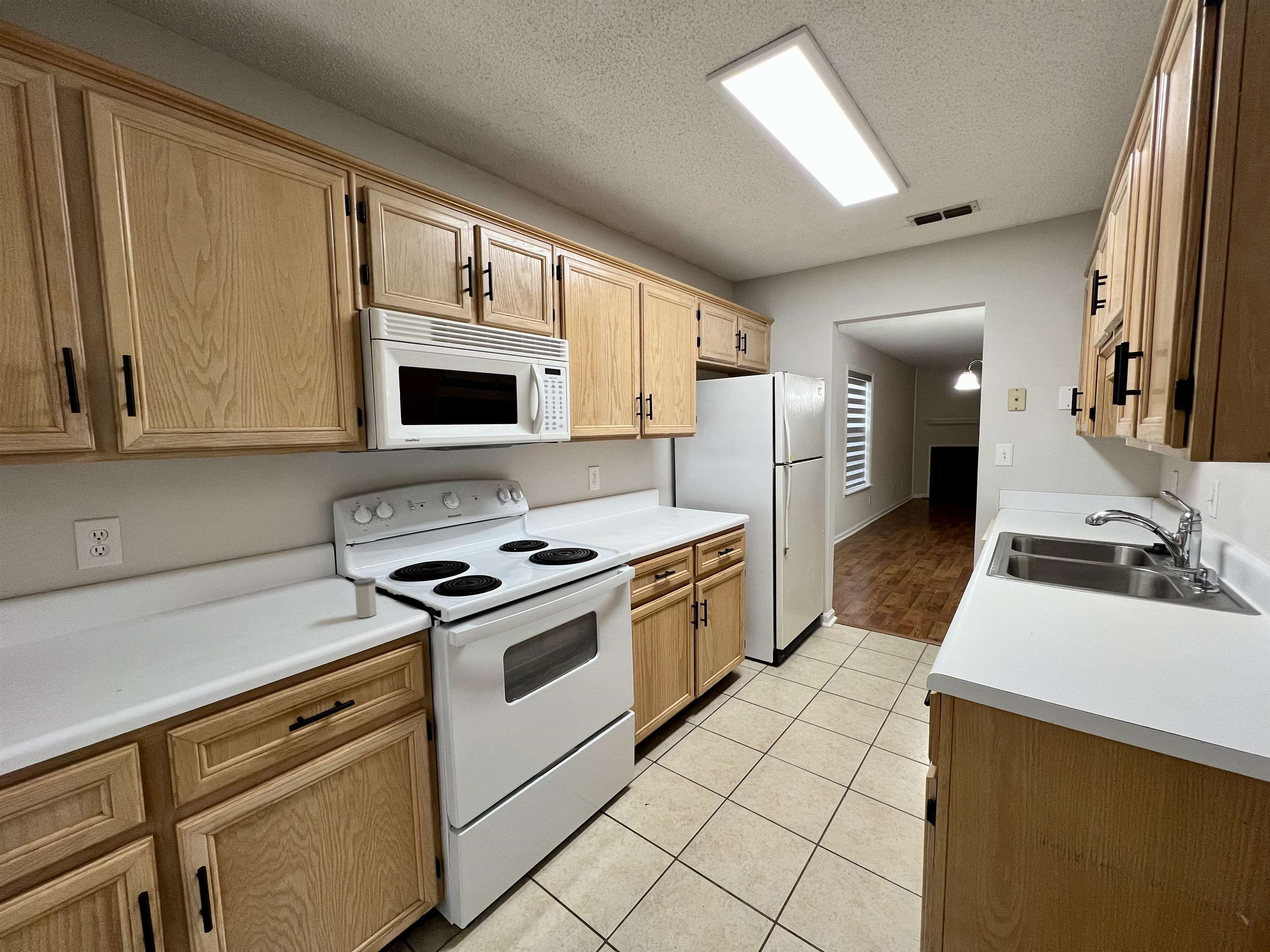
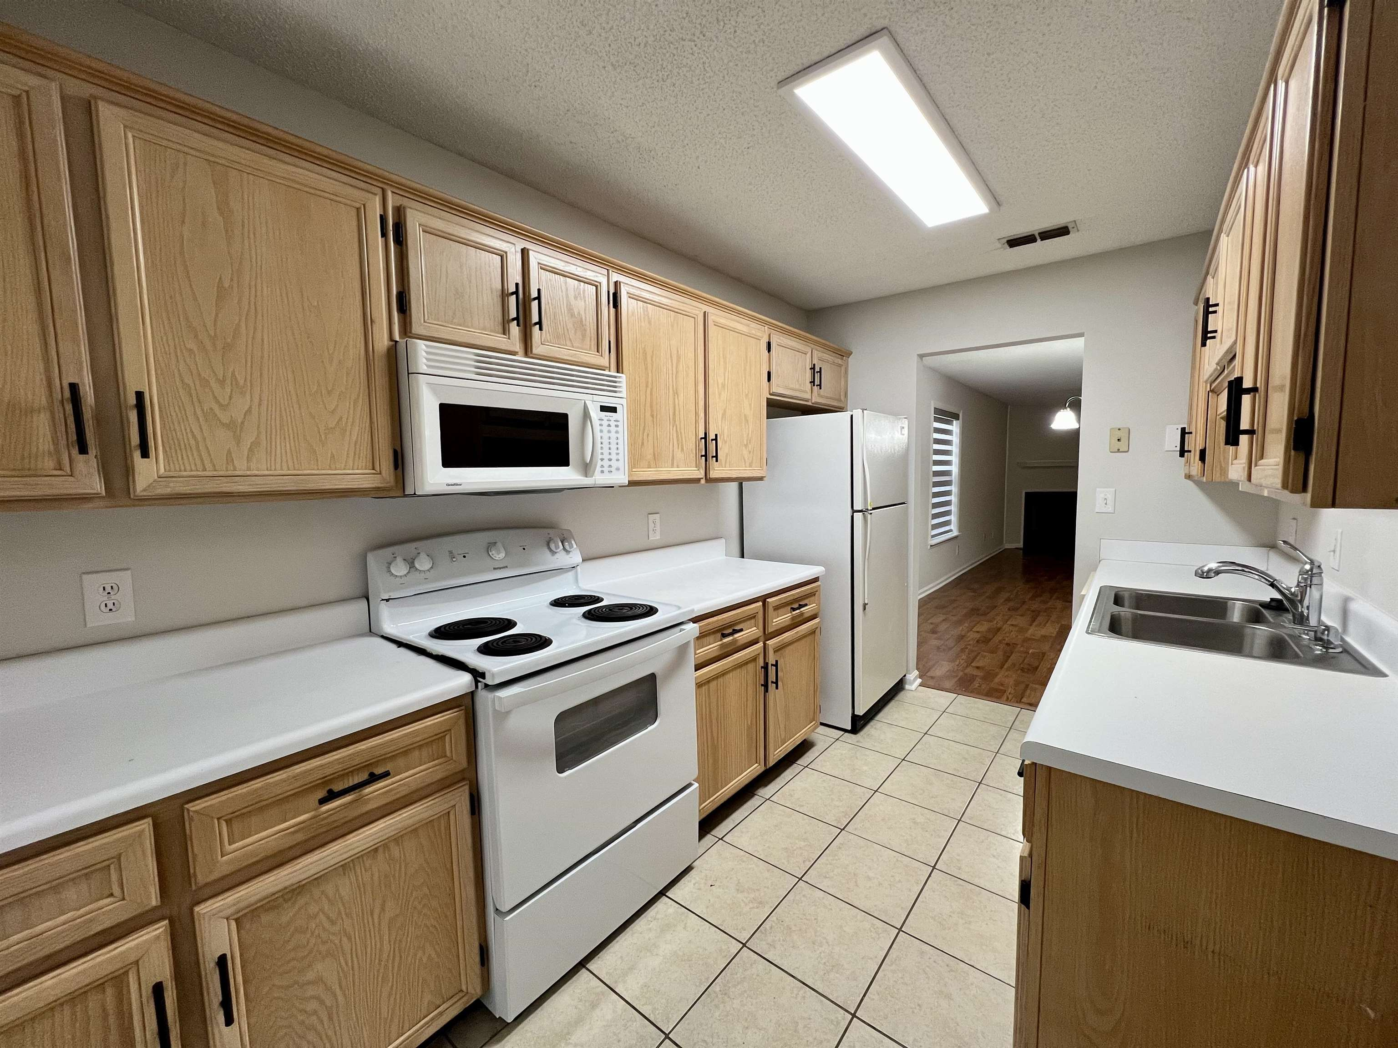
- salt shaker (365, 597)
